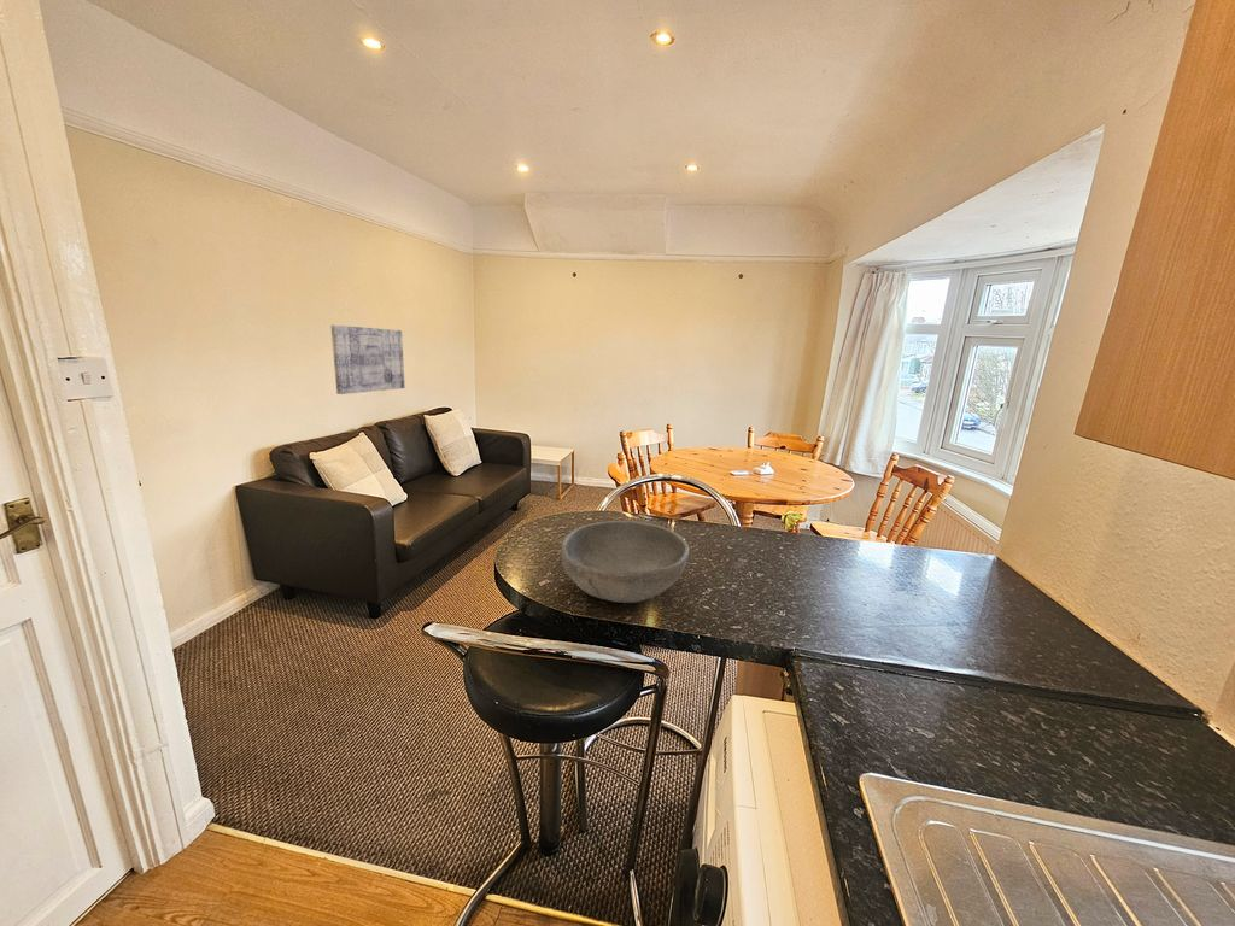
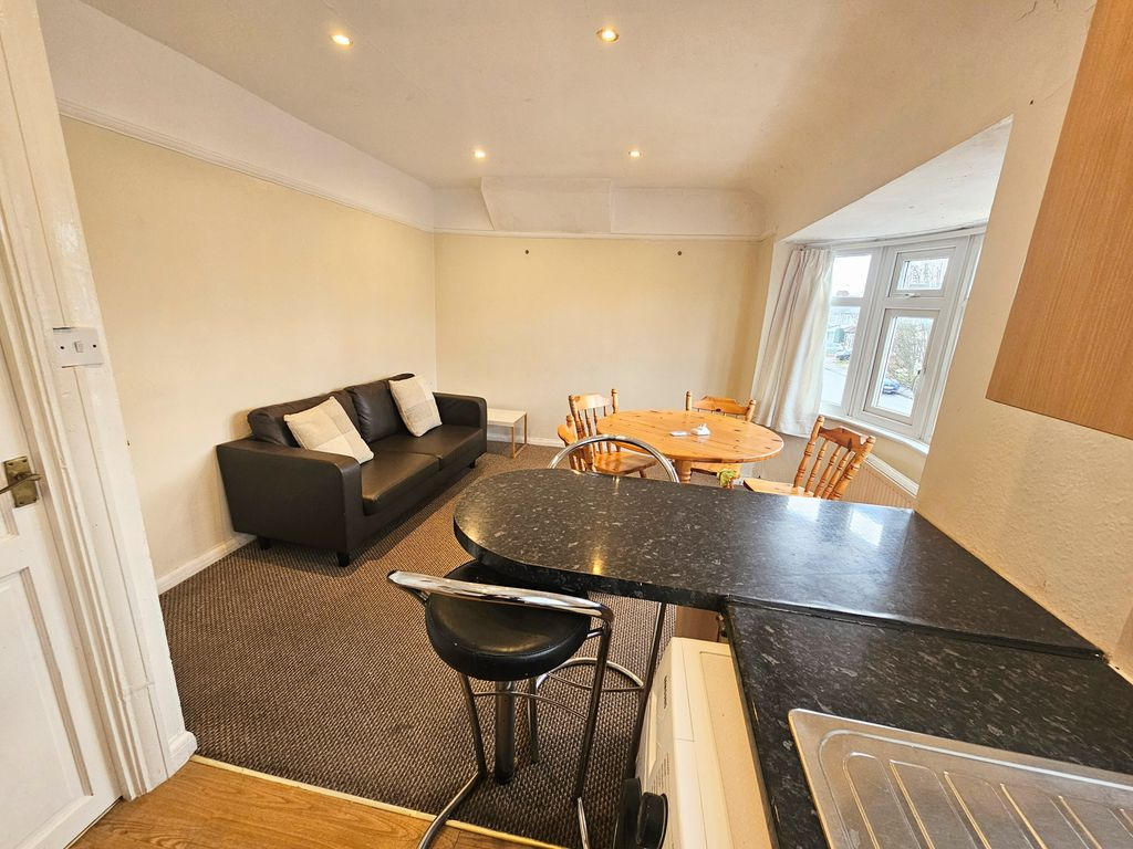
- wall art (371, 359)
- bowl (624, 564)
